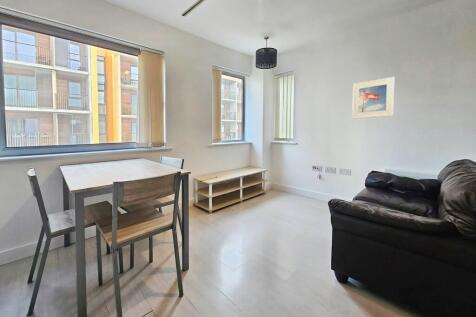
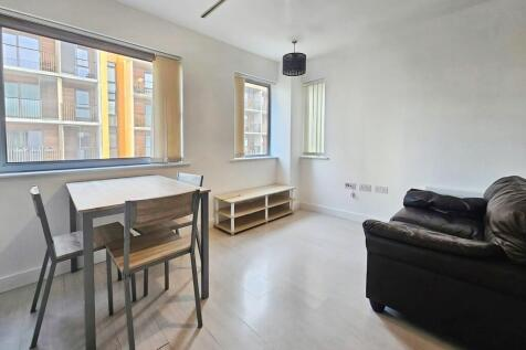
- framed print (372, 99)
